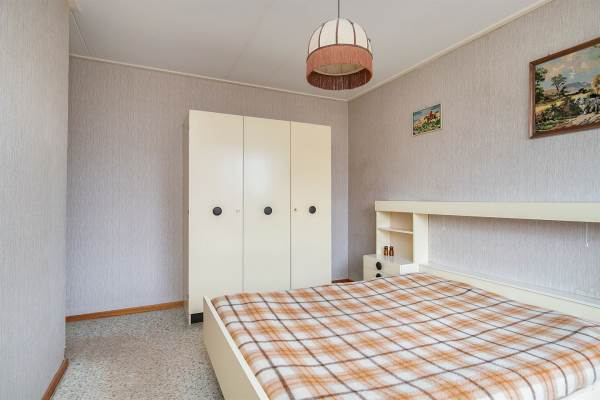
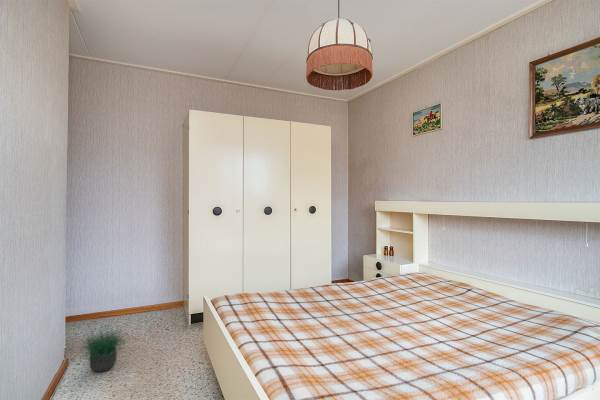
+ potted plant (103, 342)
